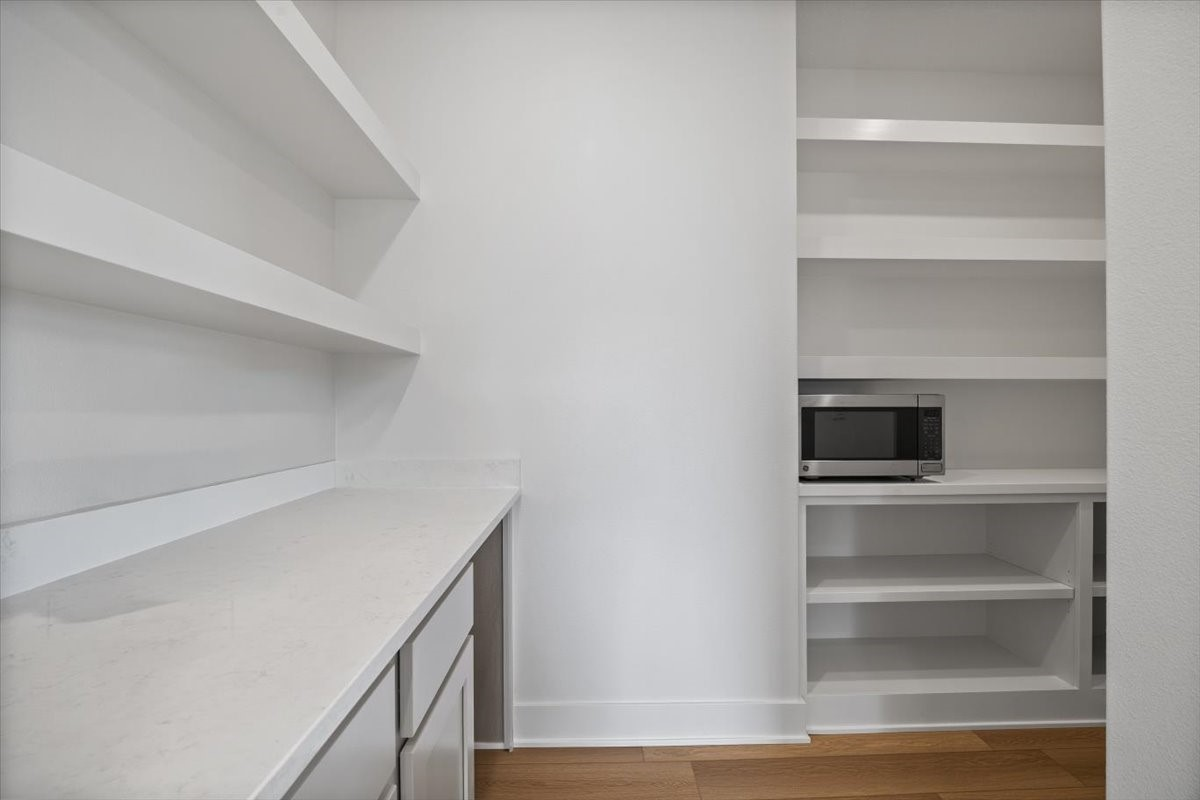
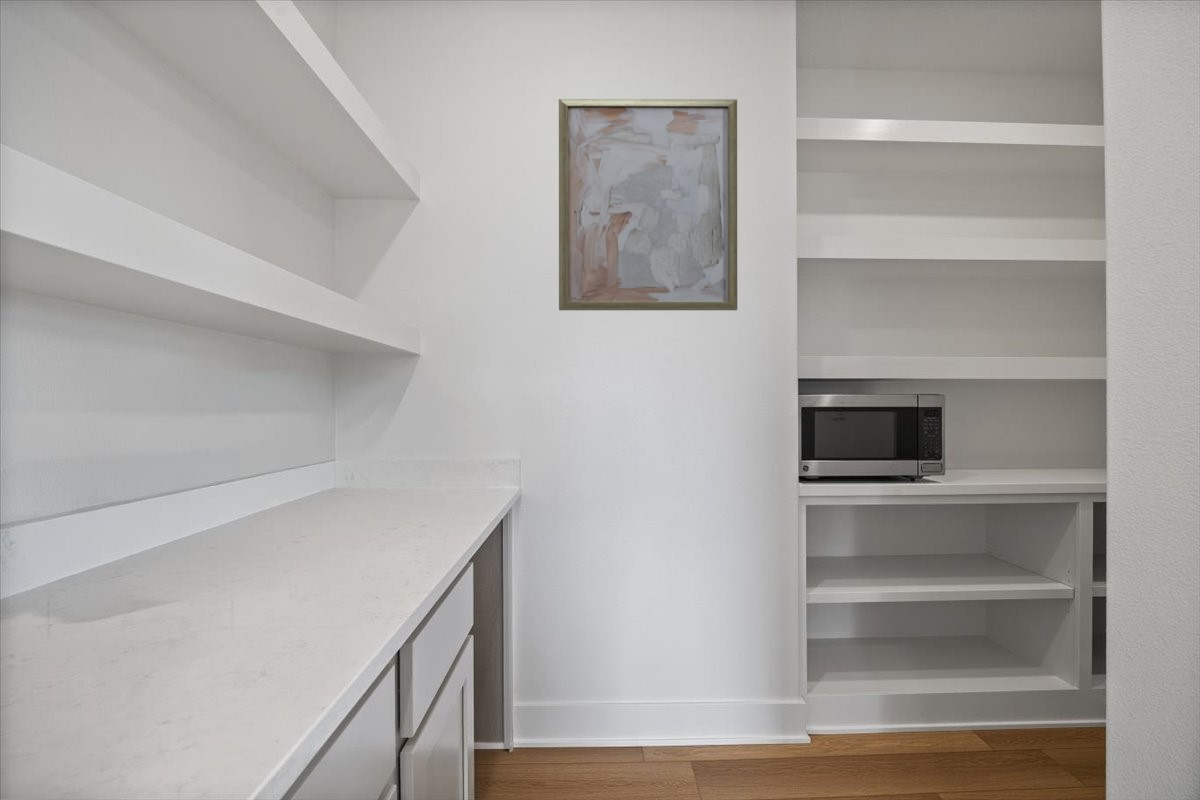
+ wall art (648, 204)
